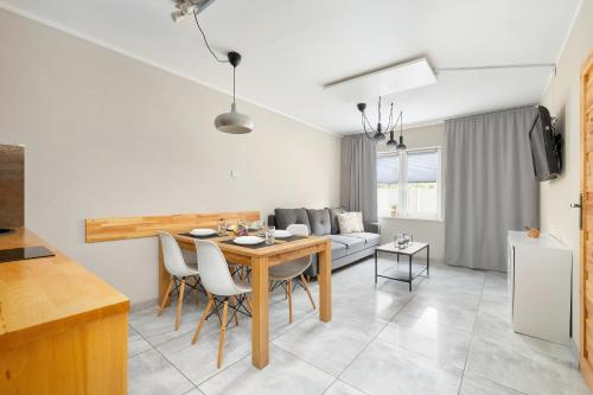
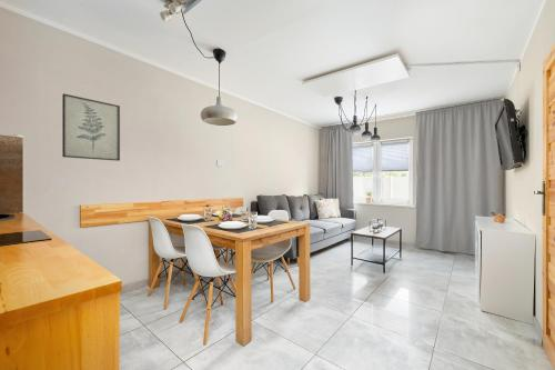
+ wall art (92, 129)
